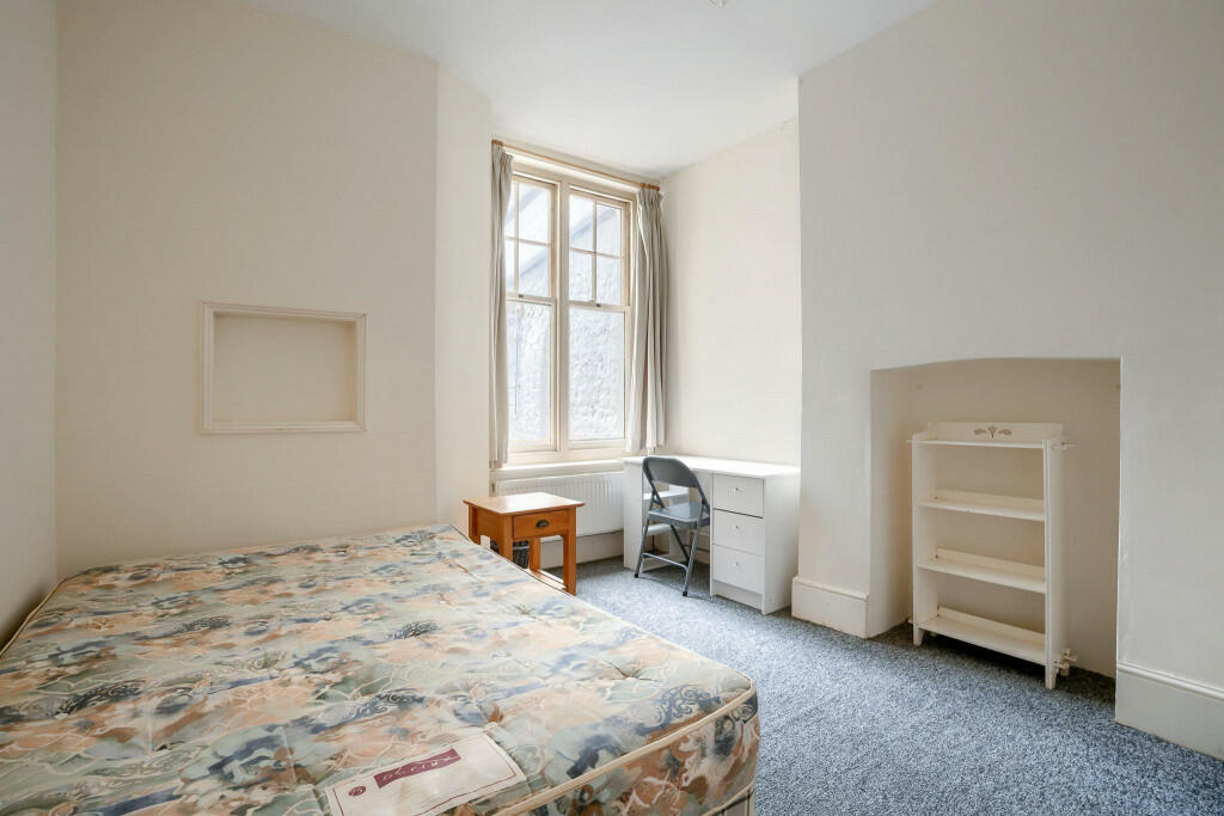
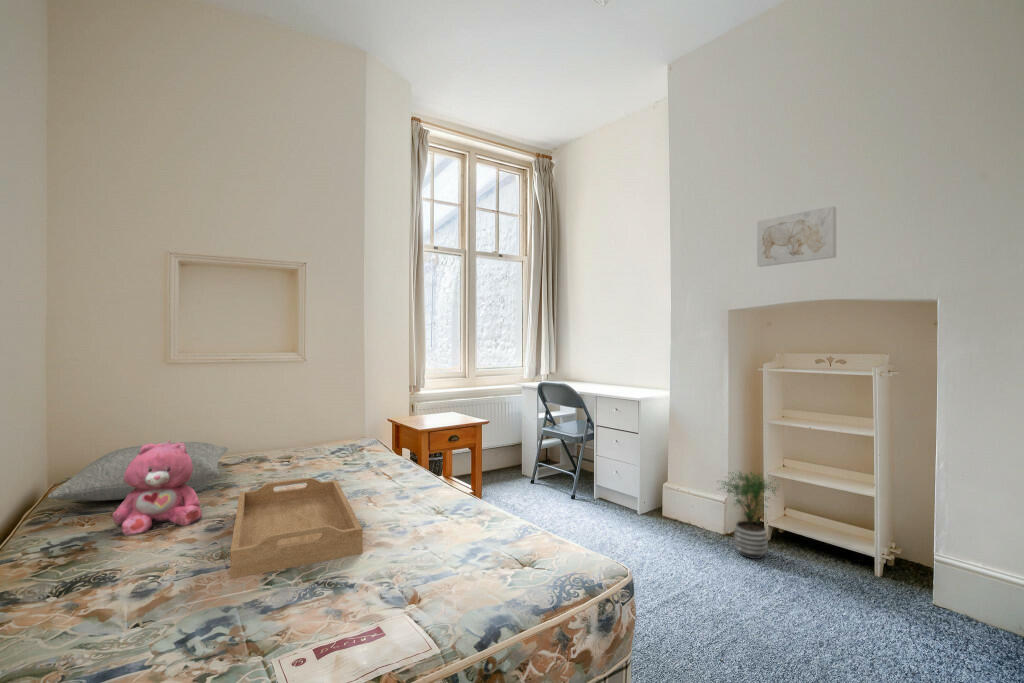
+ teddy bear (160, 482)
+ pillow (137, 454)
+ wall art (794, 238)
+ potted plant (747, 512)
+ serving tray (294, 516)
